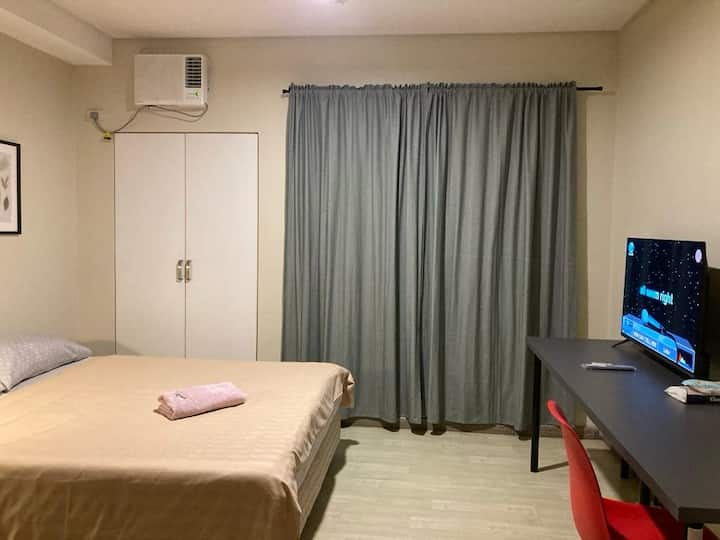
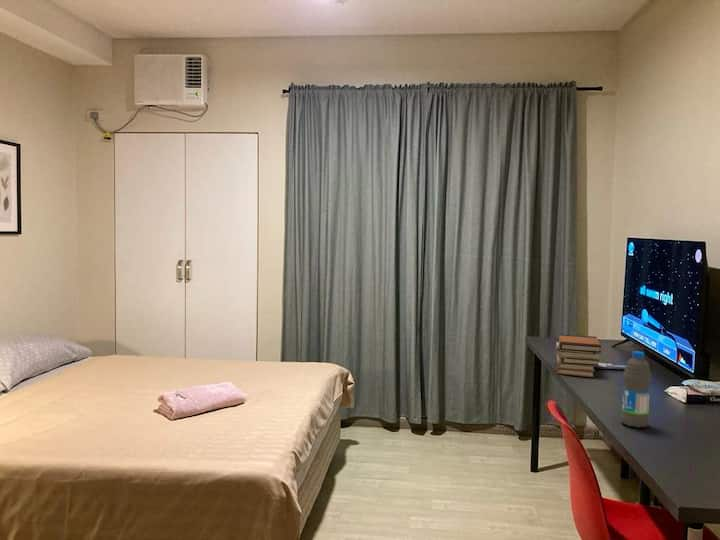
+ book stack (577, 354)
+ water bottle (636, 388)
